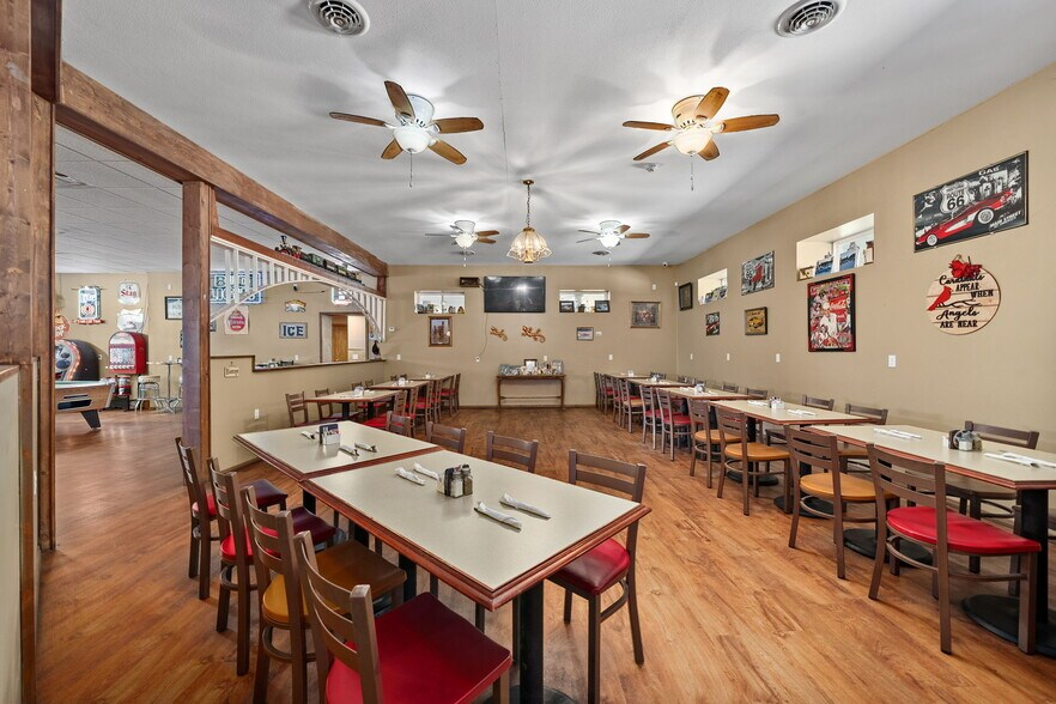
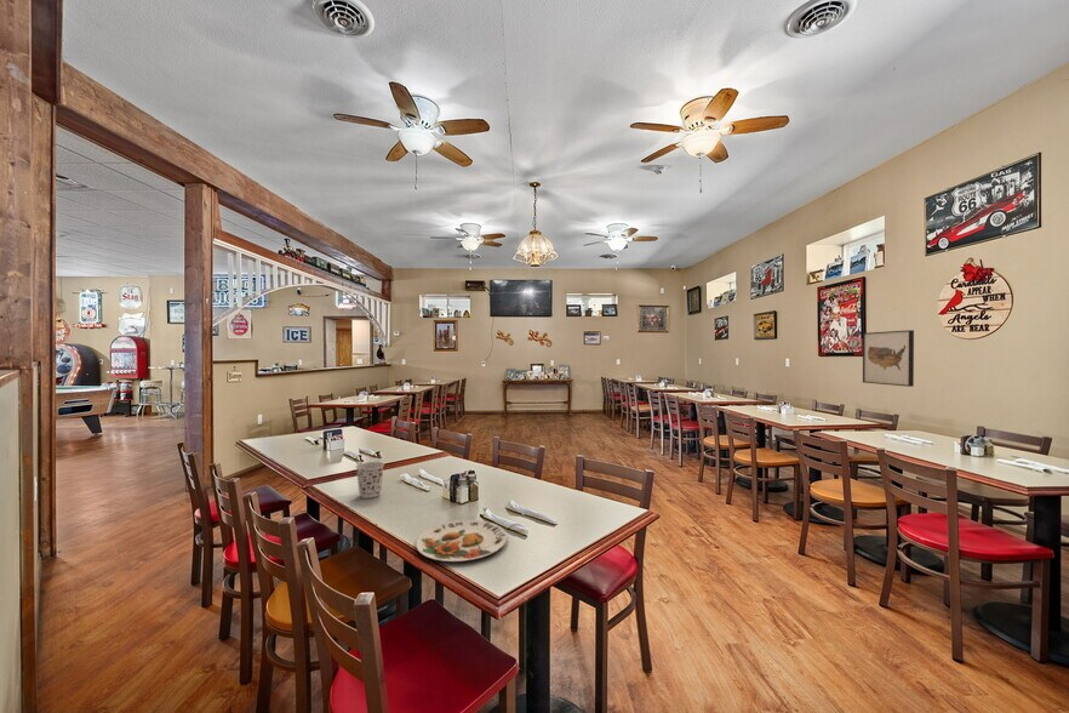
+ plate (462, 540)
+ cup (370, 479)
+ wall art (886, 358)
